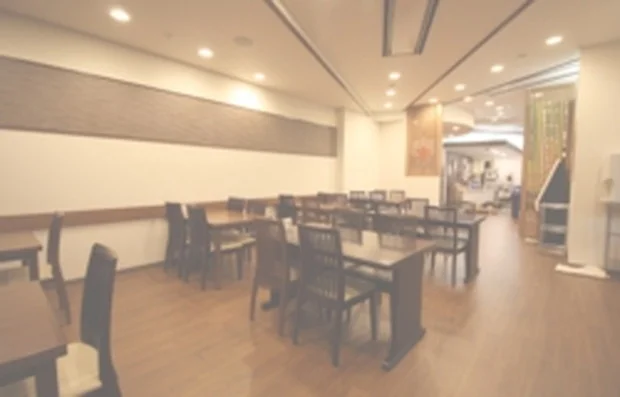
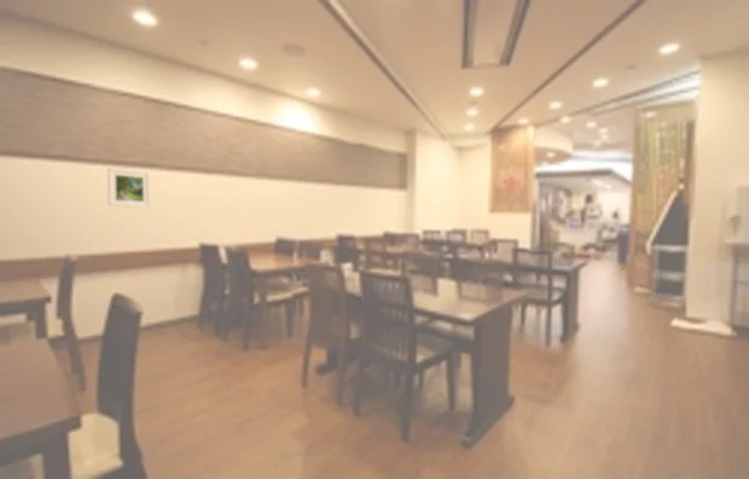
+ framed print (129, 188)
